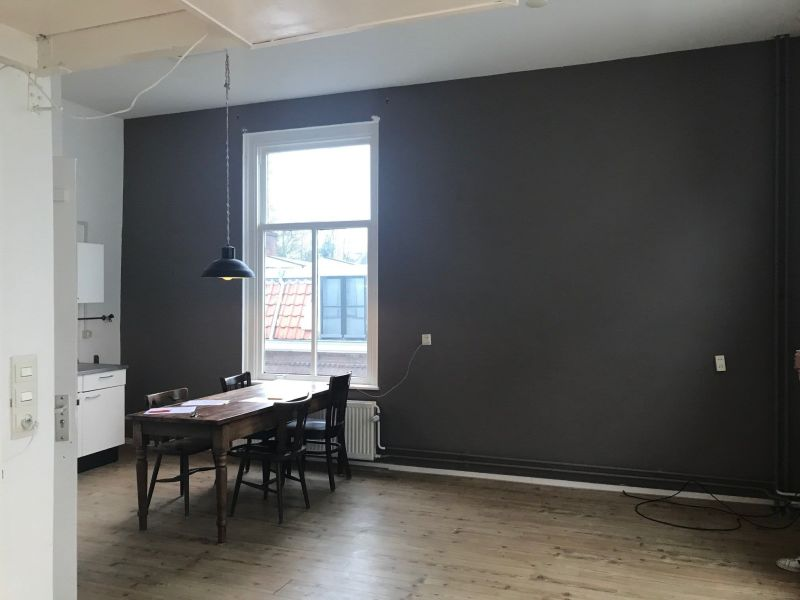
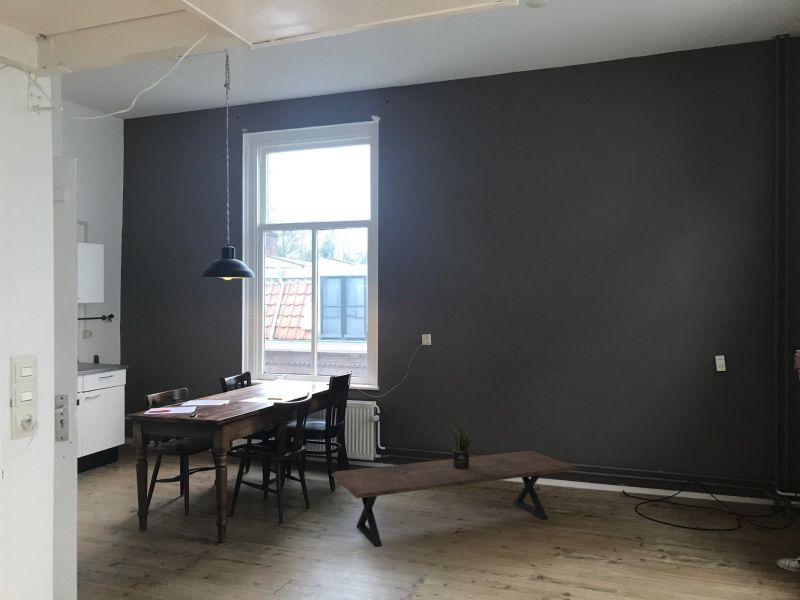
+ coffee table (456, 485)
+ potted plant (462, 445)
